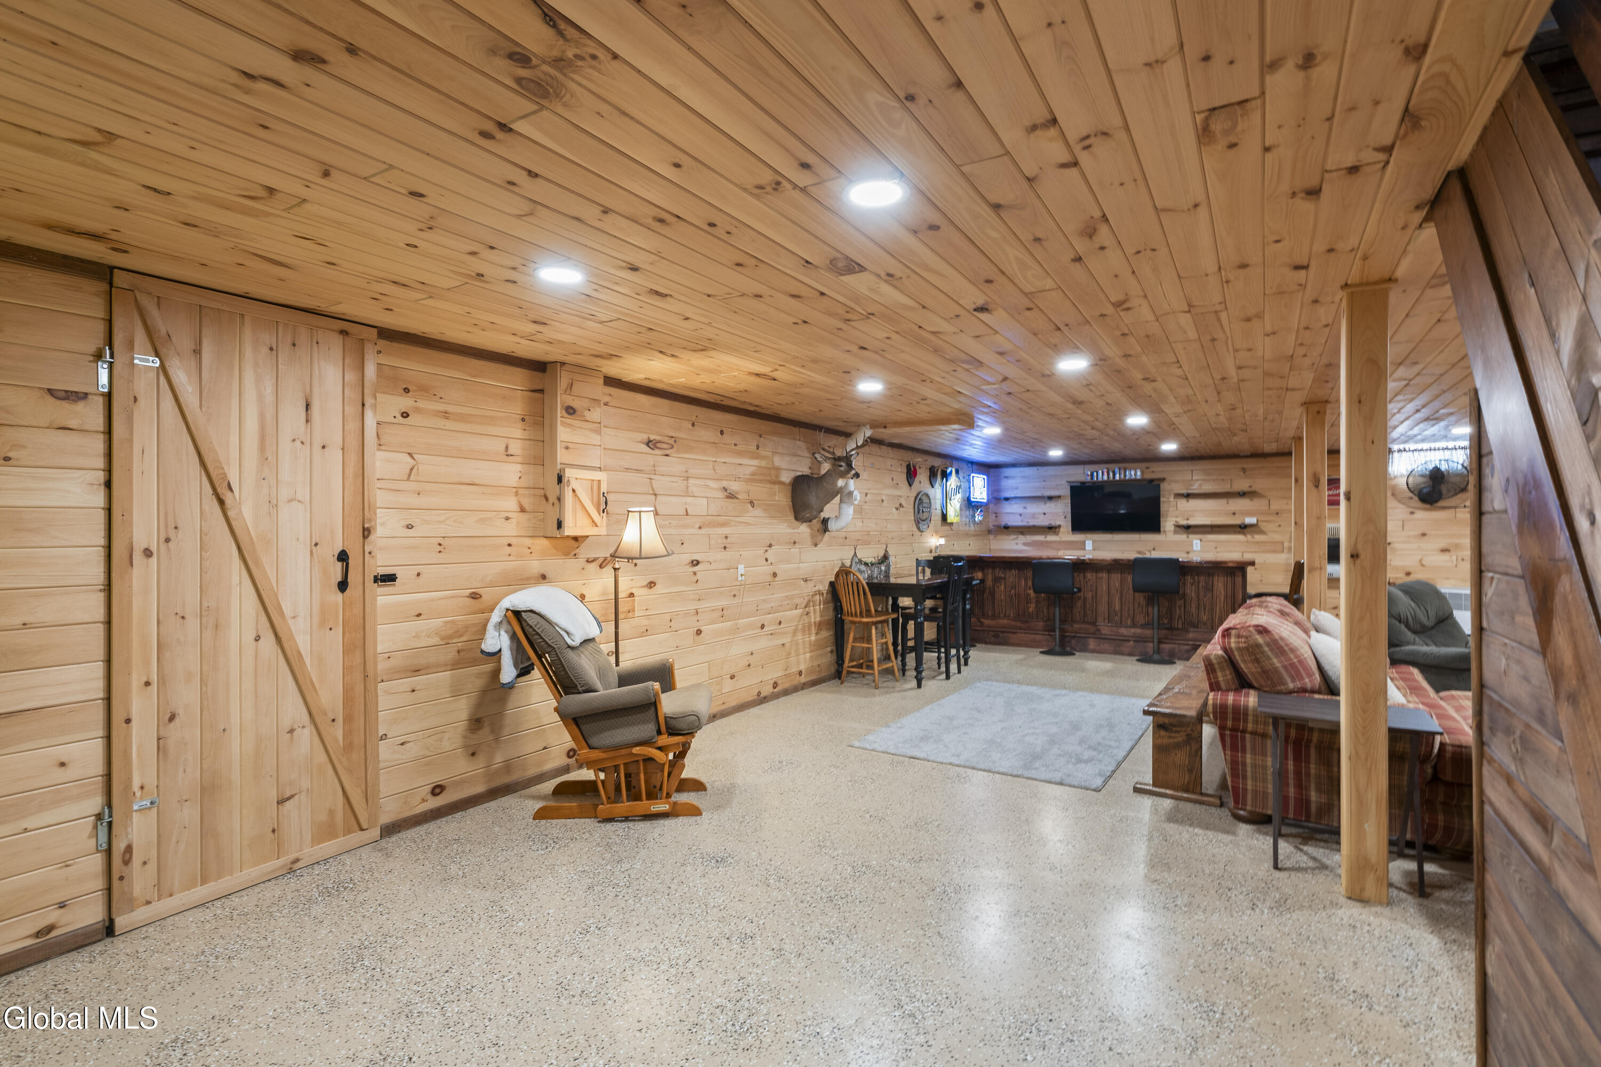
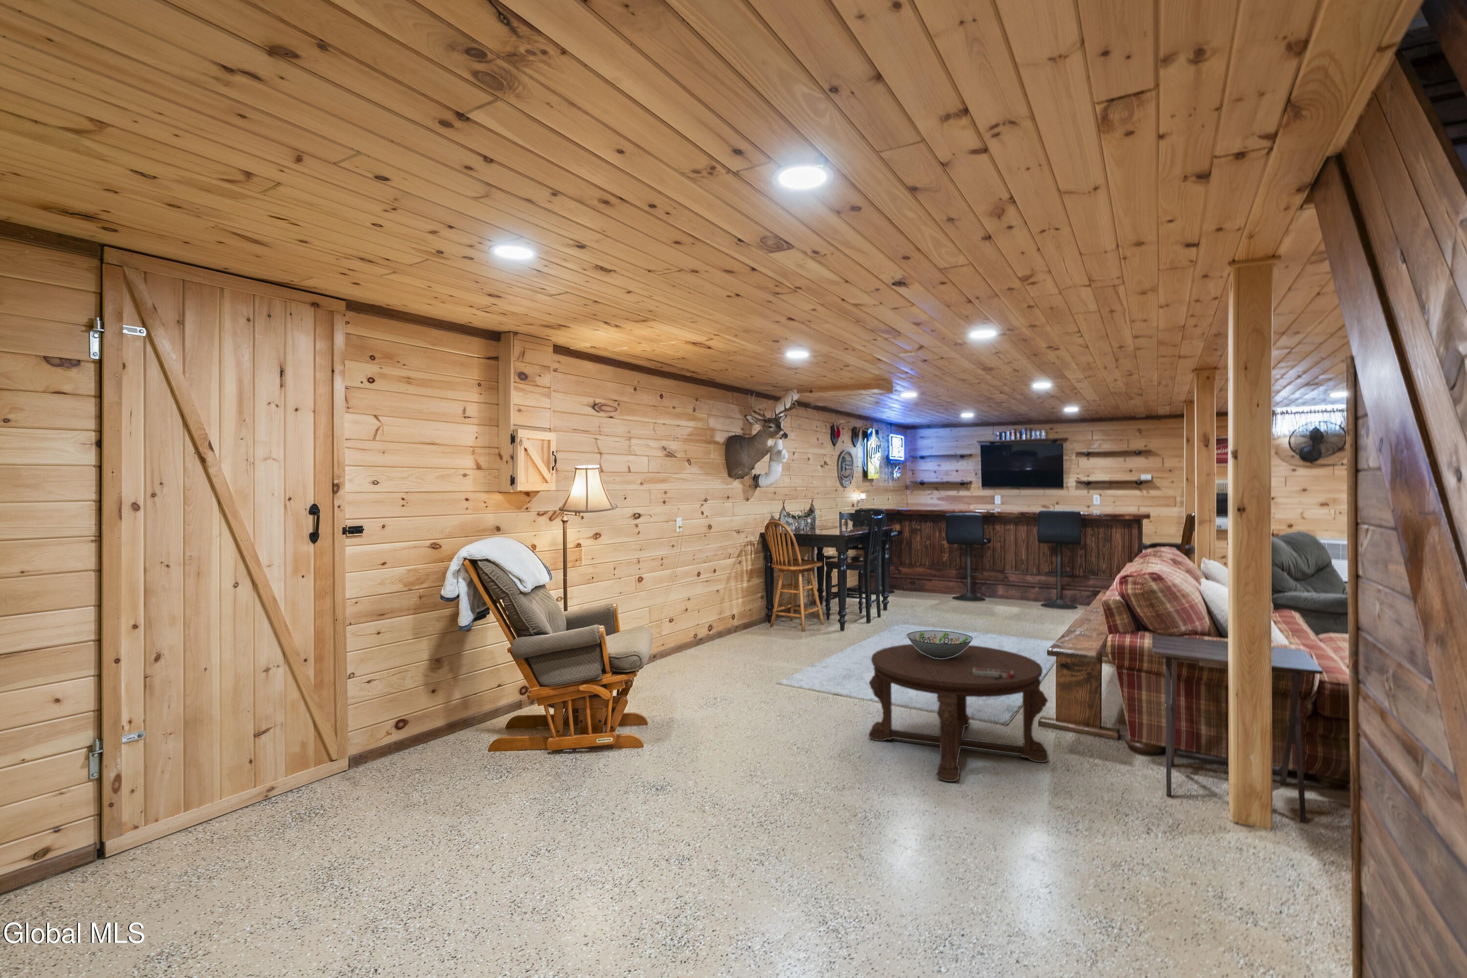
+ decorative bowl (940, 646)
+ coffee table (954, 704)
+ game controller (992, 673)
